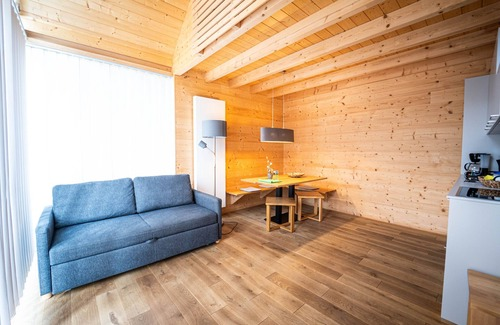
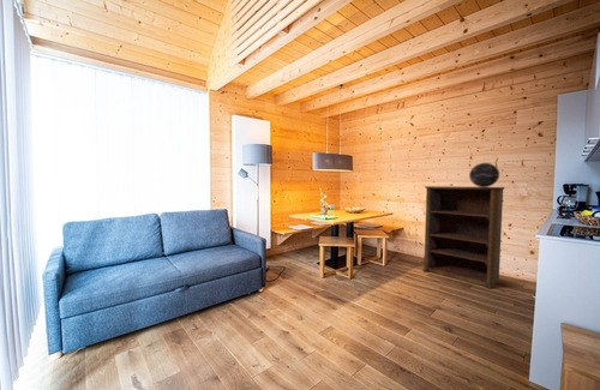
+ shelving unit (461, 230)
+ decorative globe (484, 174)
